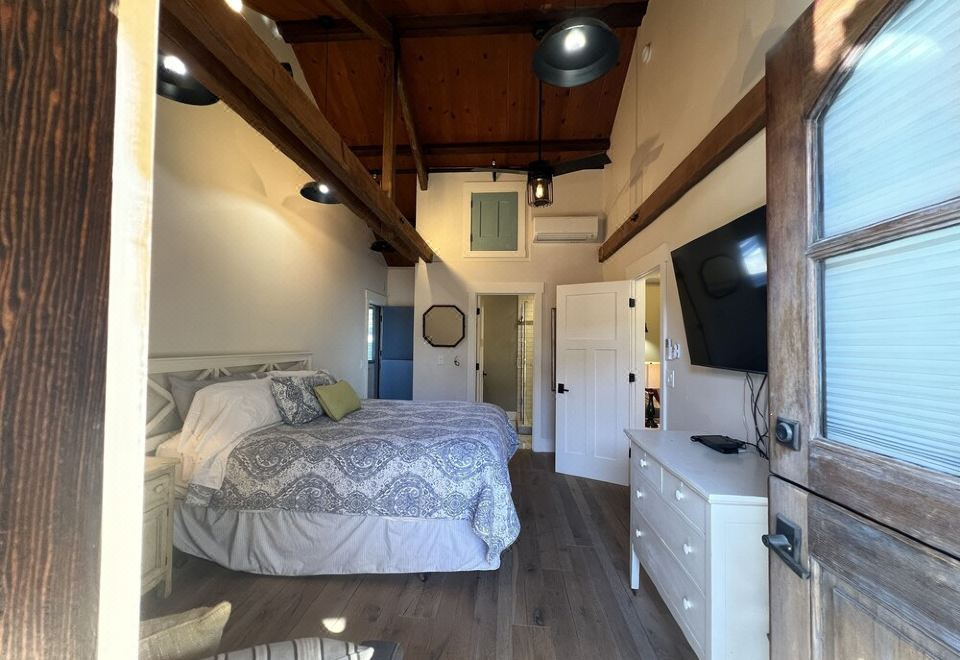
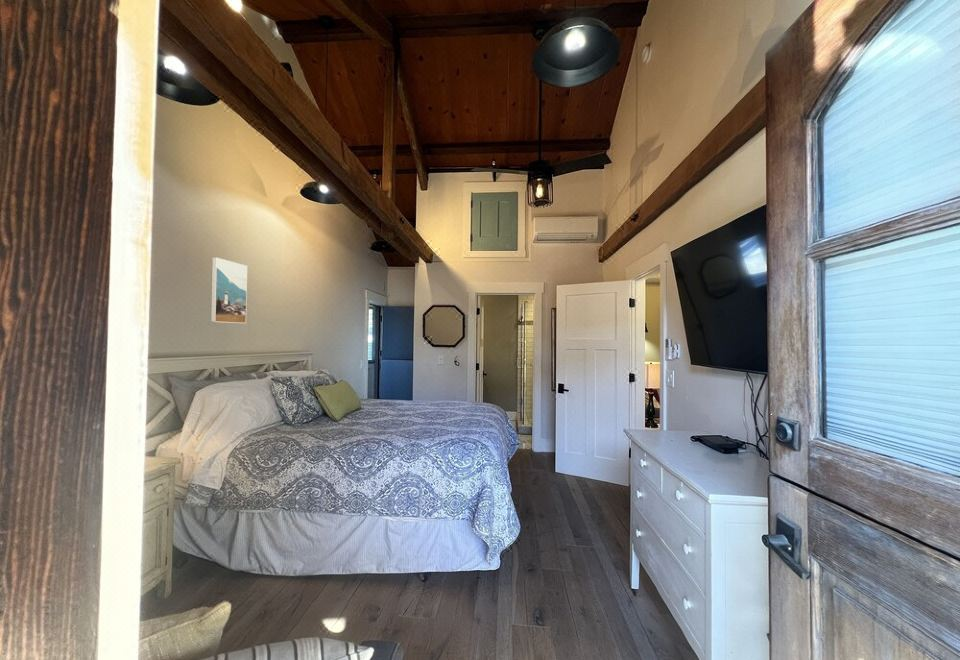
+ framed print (230, 292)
